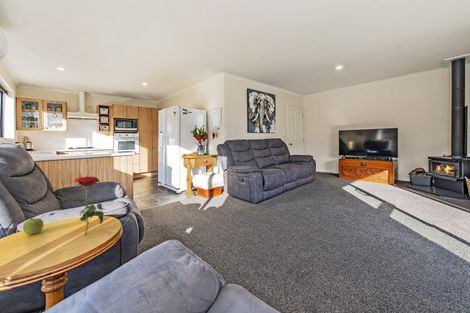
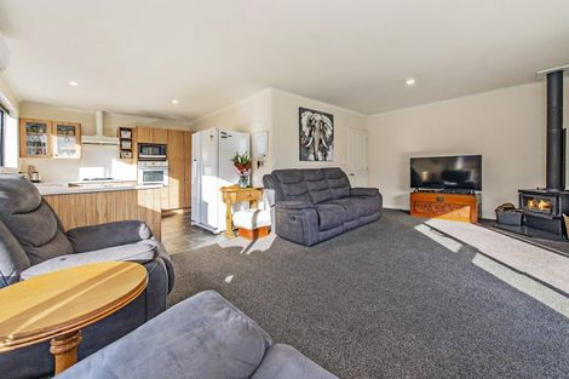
- flower (85, 205)
- fruit (33, 225)
